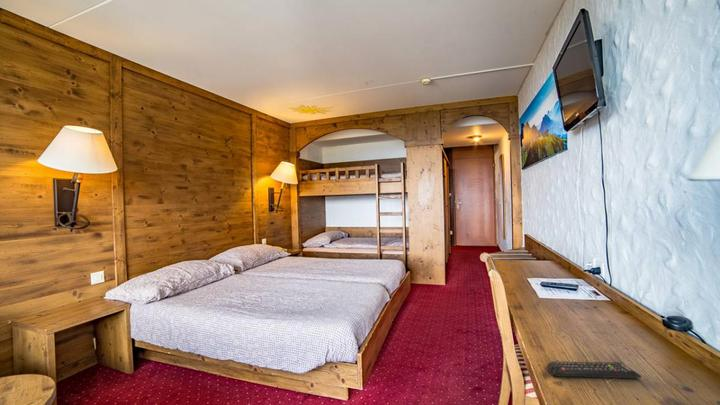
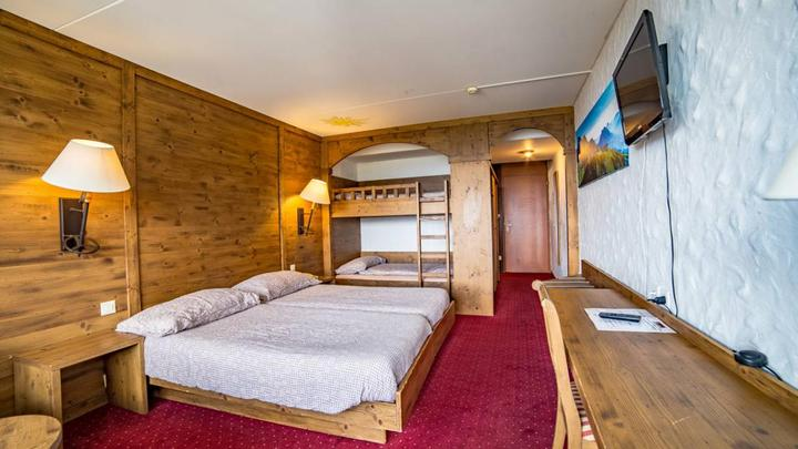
- remote control (592, 370)
